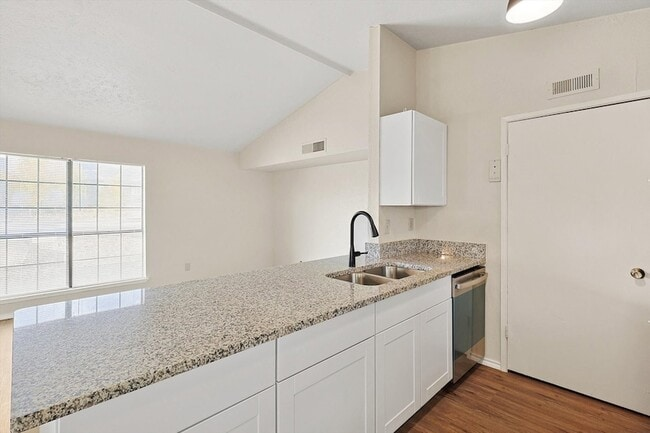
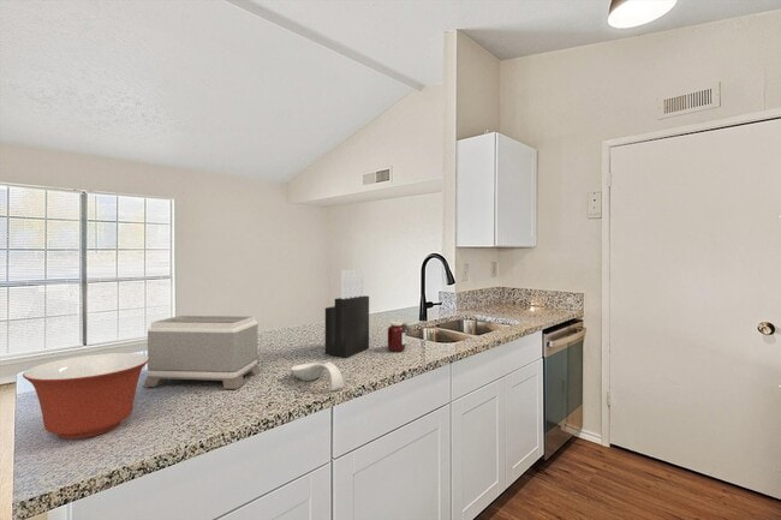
+ jar (399, 335)
+ toaster (201, 348)
+ mixing bowl (90, 395)
+ spoon rest (317, 370)
+ knife block (345, 310)
